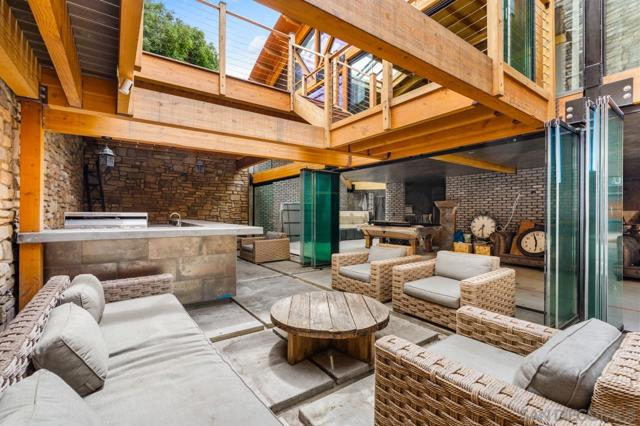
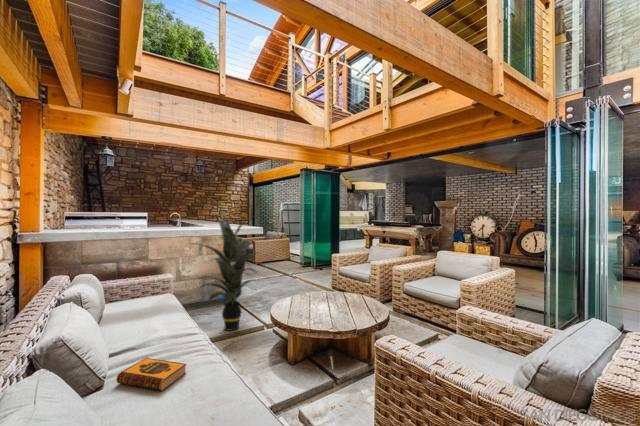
+ indoor plant (228, 268)
+ hardback book (152, 373)
